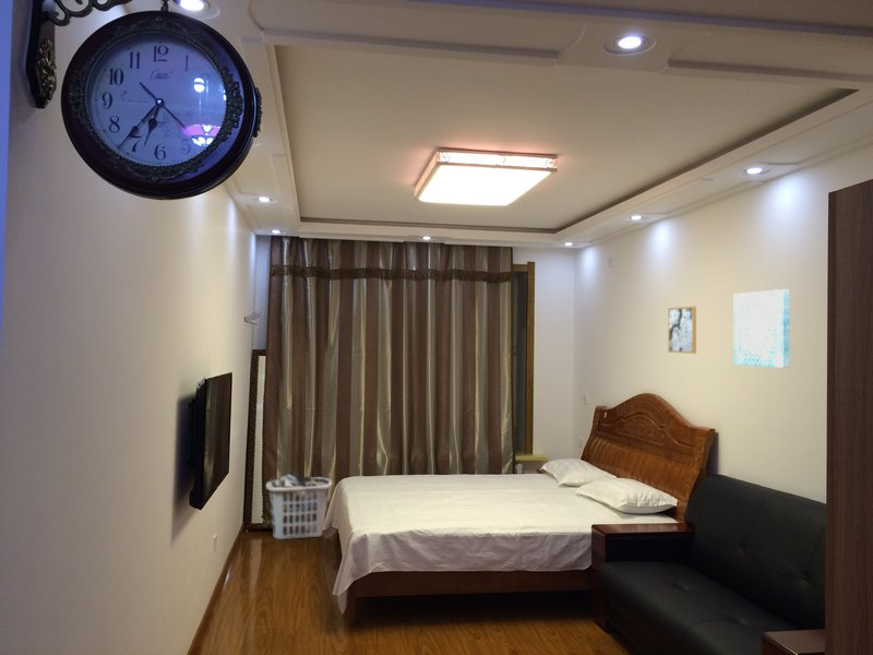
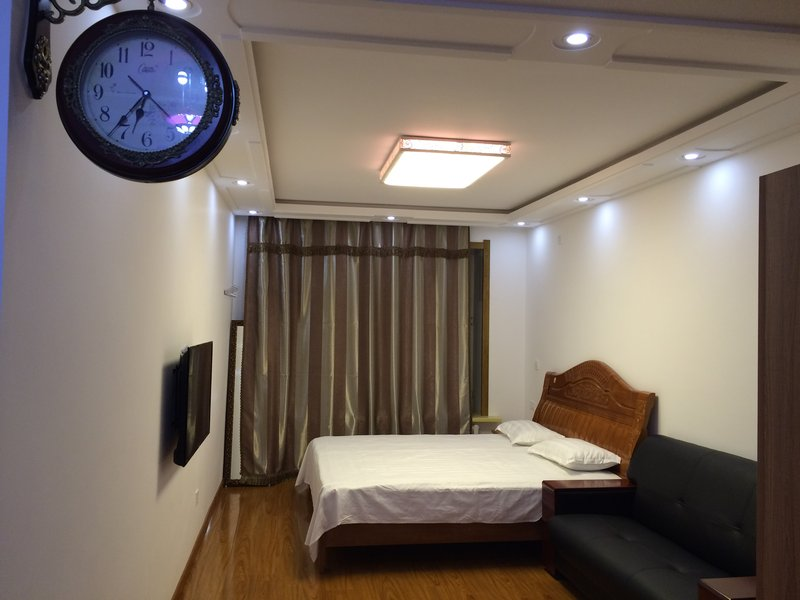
- wall art (760, 329)
- wall art (681, 330)
- clothes hamper (299, 503)
